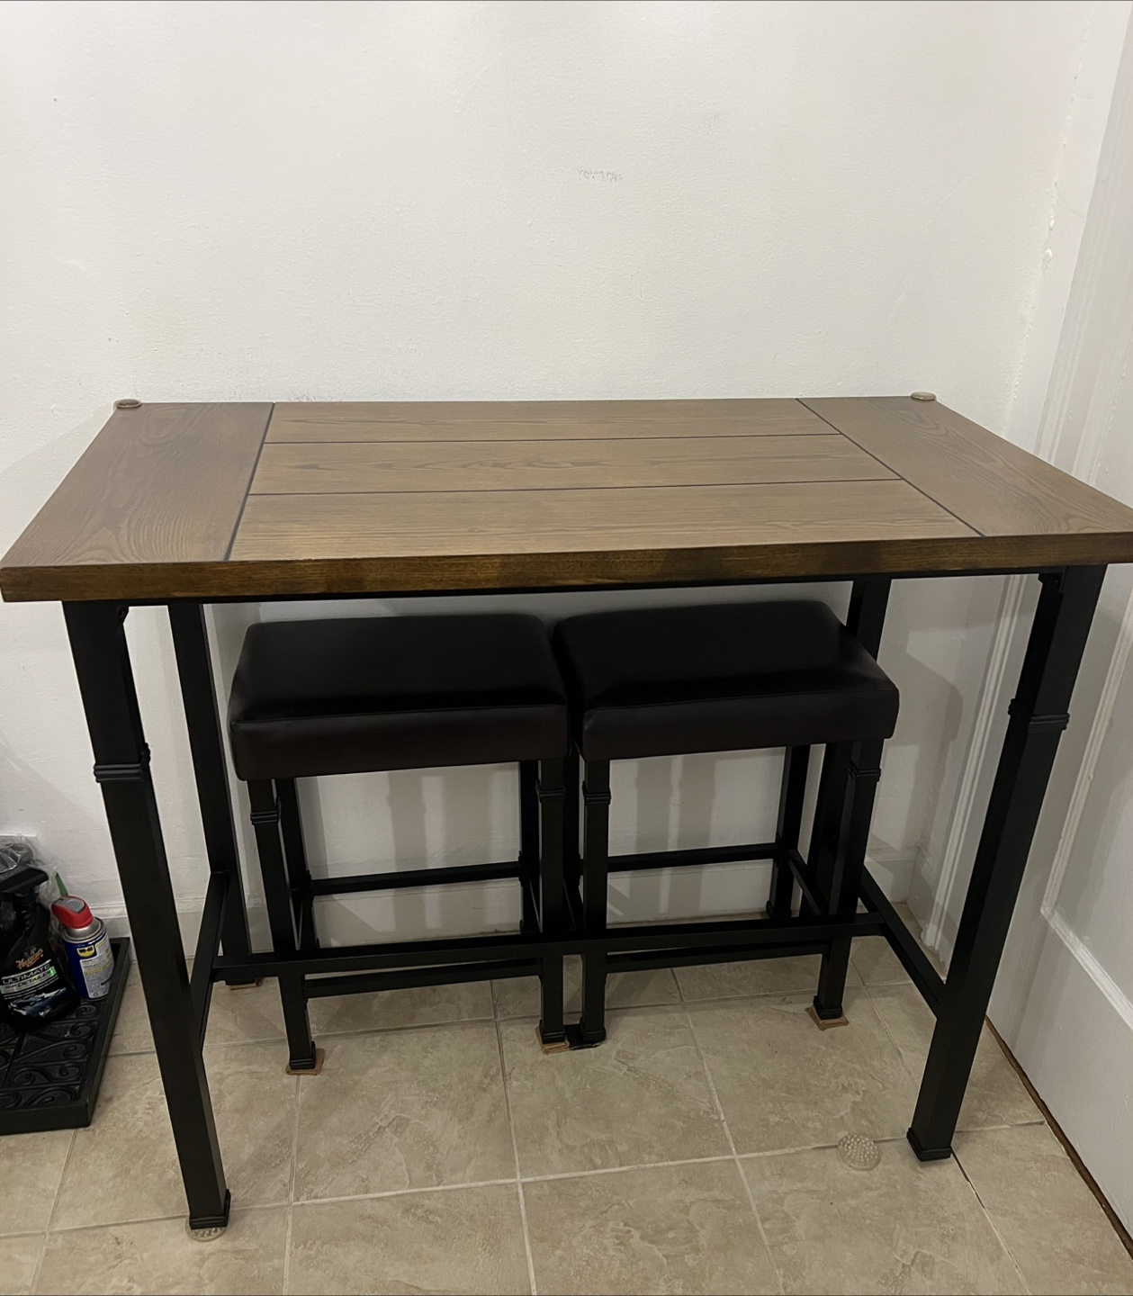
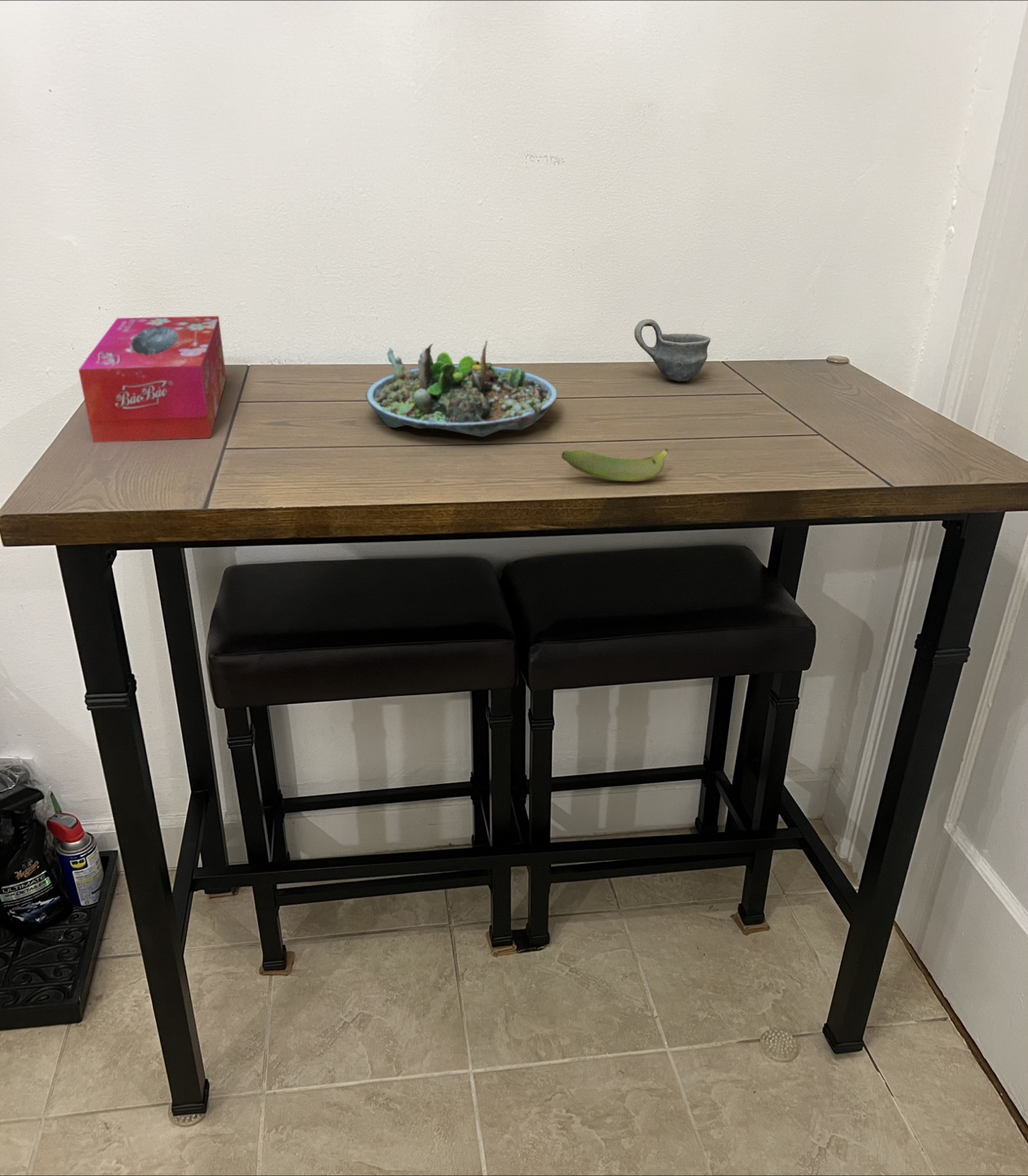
+ banana (614, 466)
+ cup (674, 349)
+ succulent planter (462, 376)
+ tissue box (160, 374)
